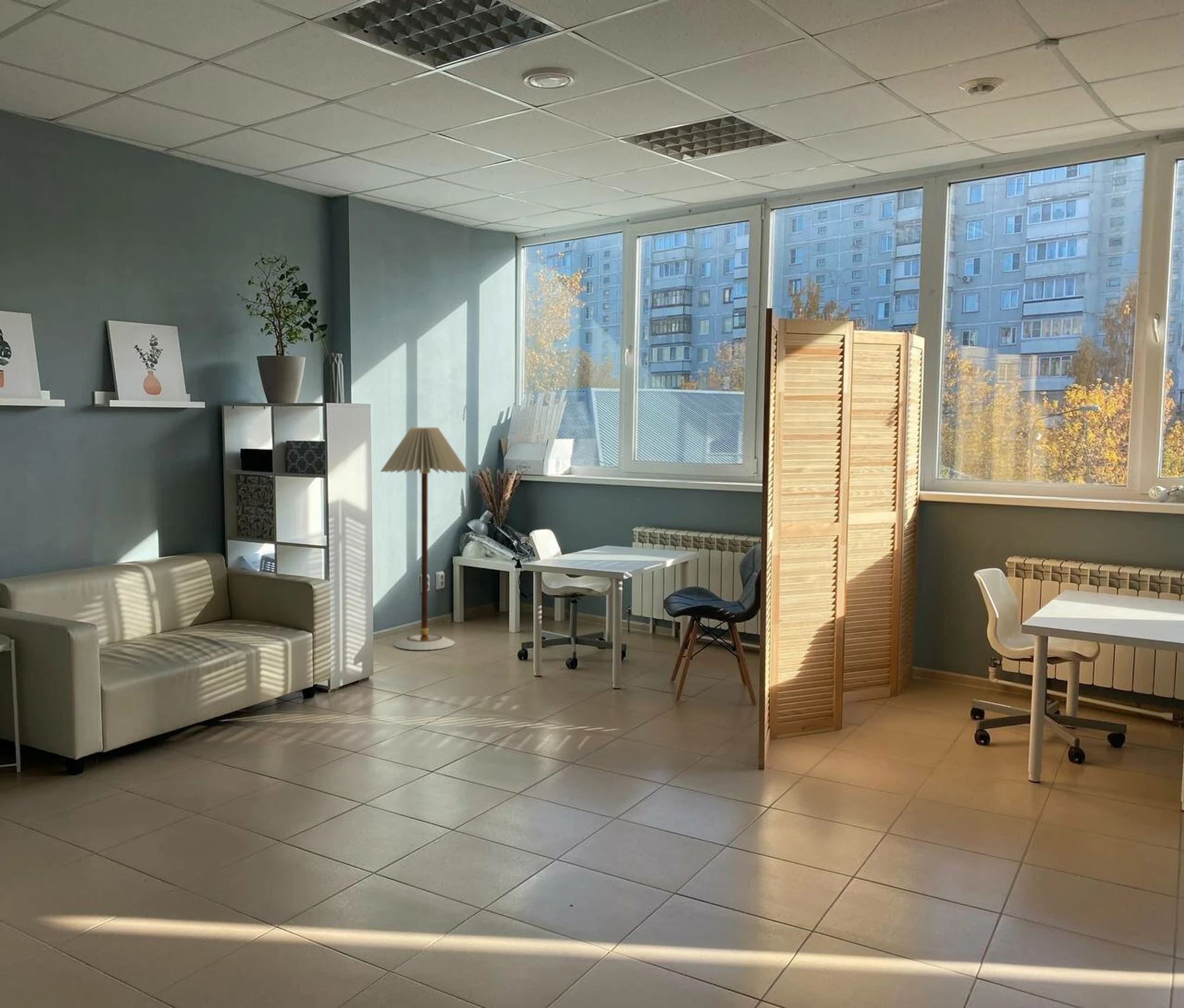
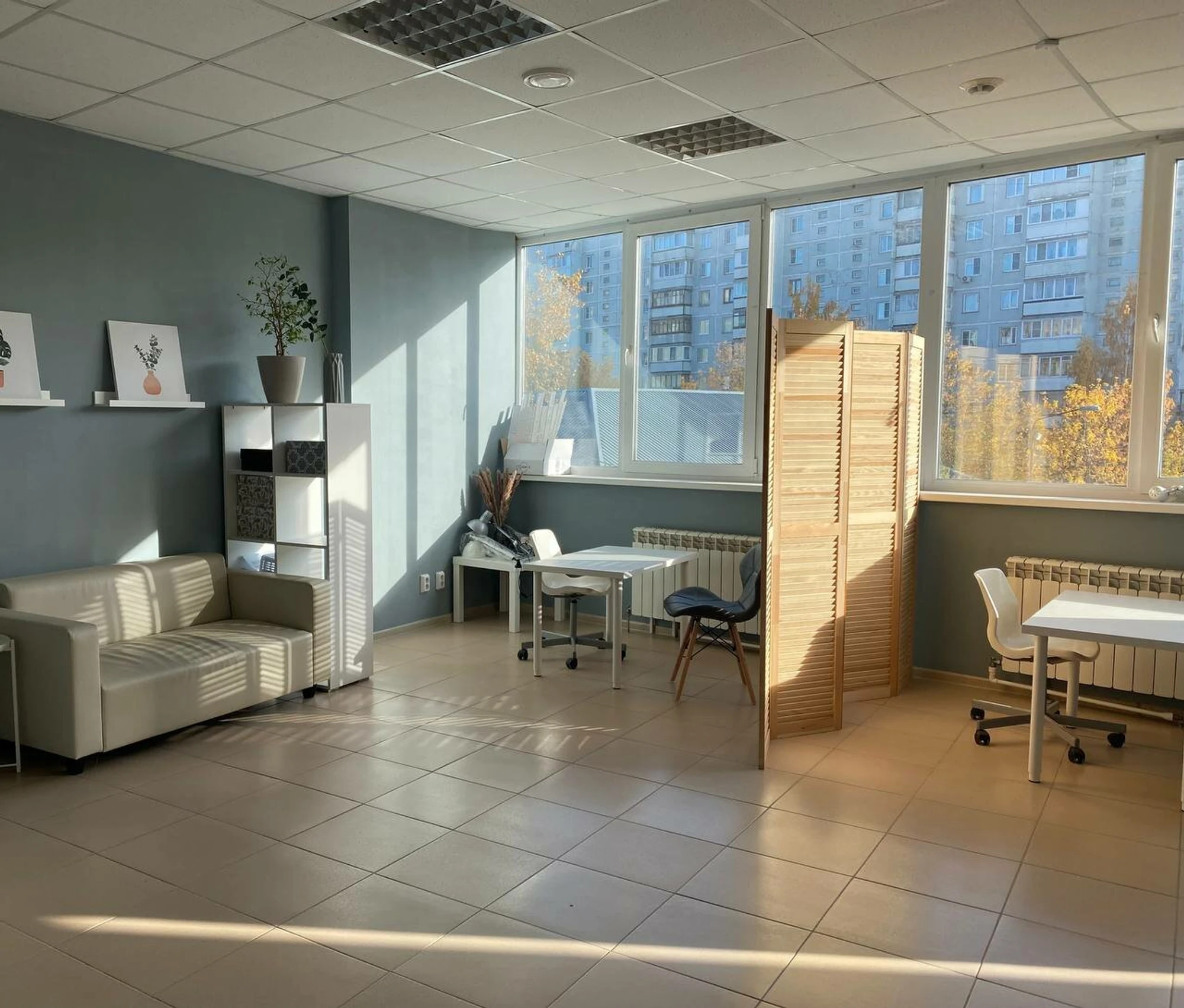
- floor lamp (424, 536)
